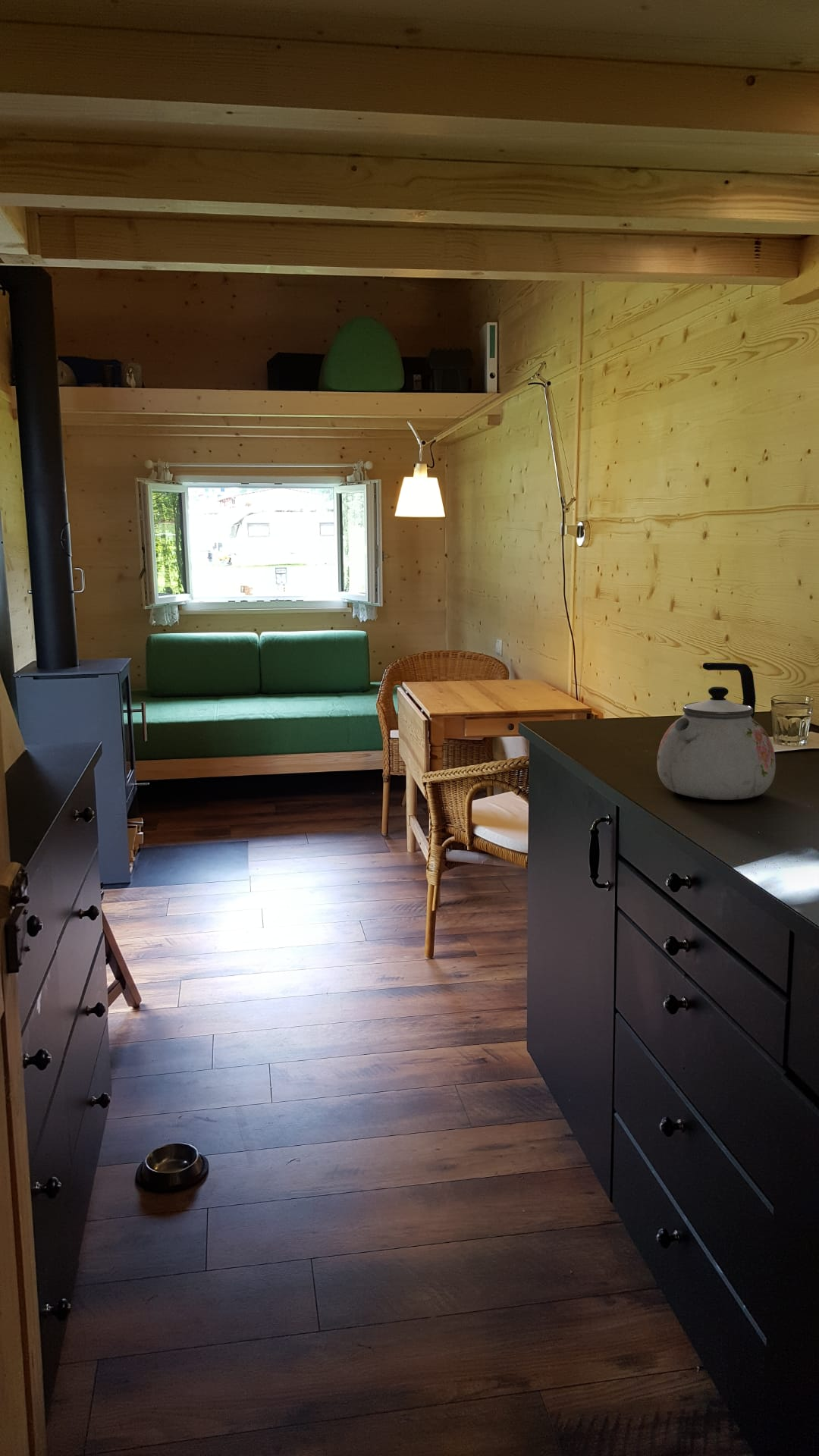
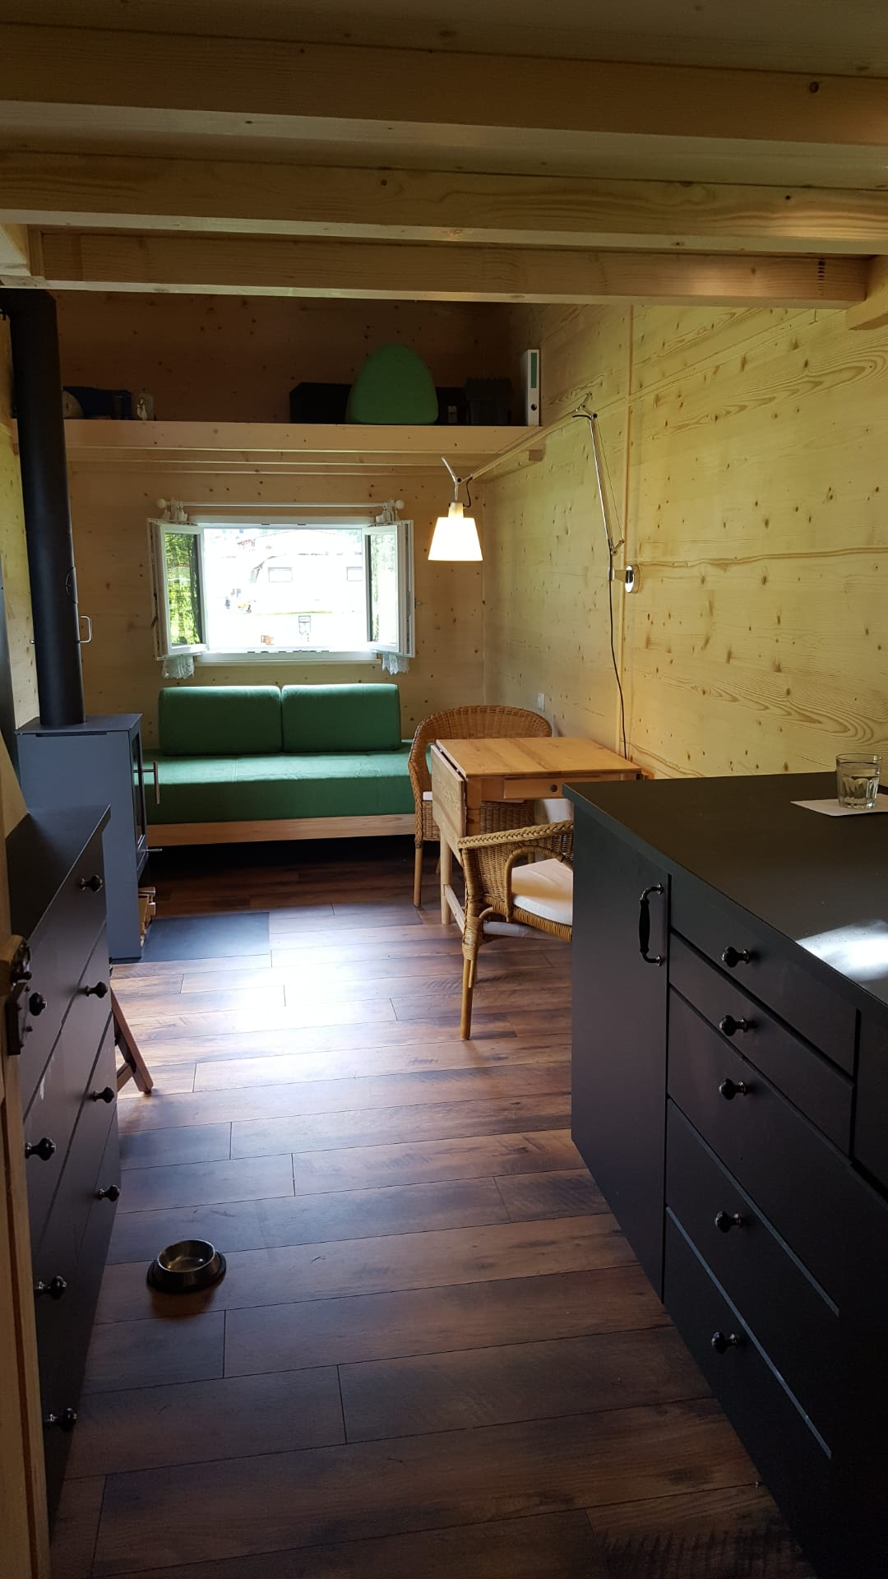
- kettle (716, 728)
